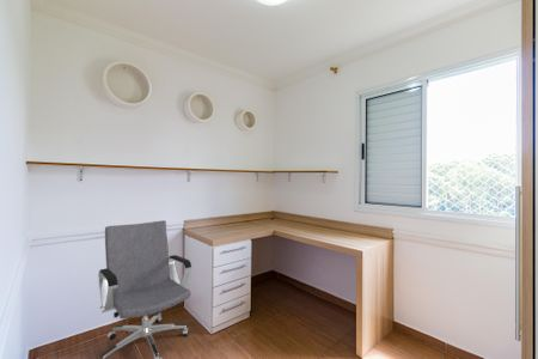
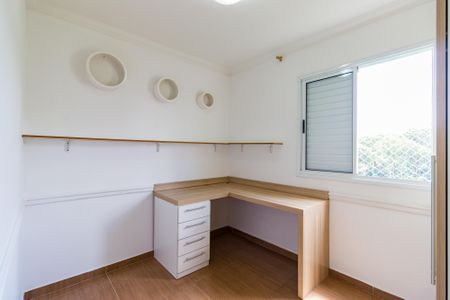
- office chair (146, 286)
